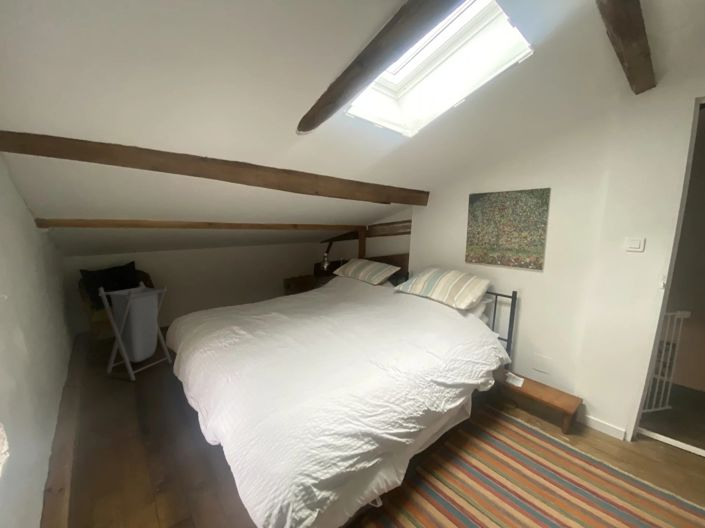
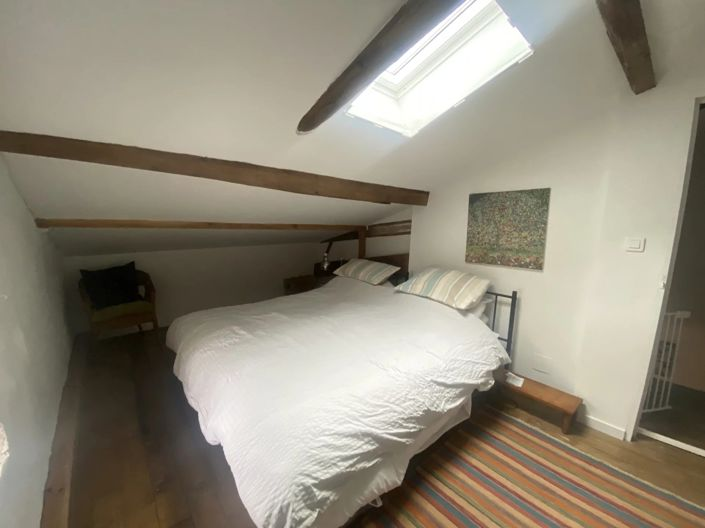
- laundry hamper (137, 327)
